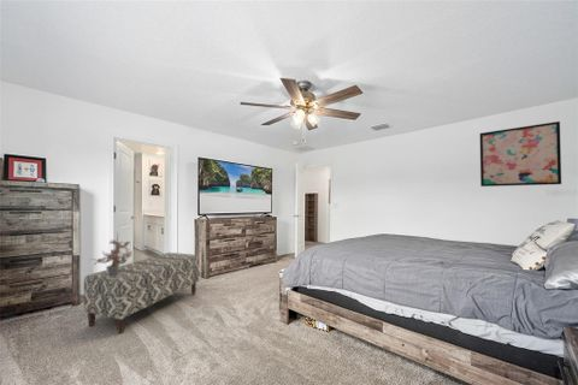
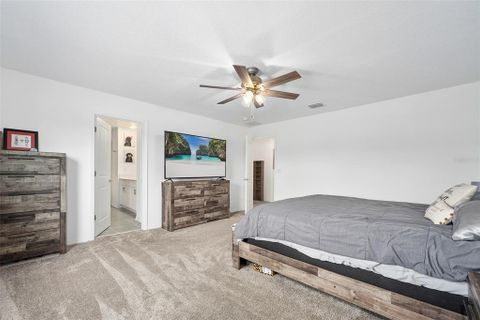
- bench (149, 285)
- potted plant (116, 253)
- wall art (517, 156)
